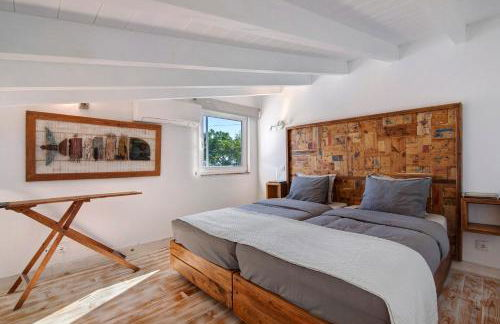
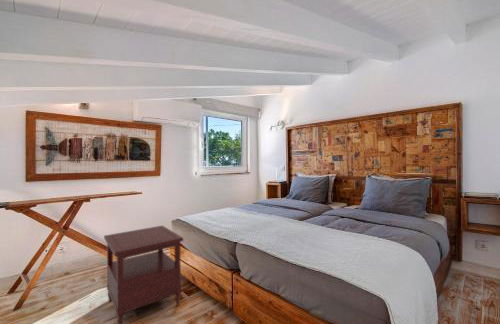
+ side table (143, 269)
